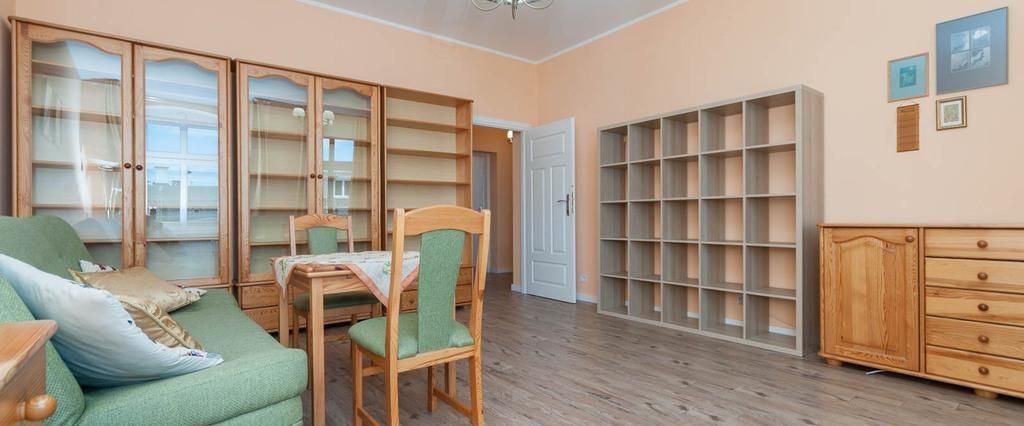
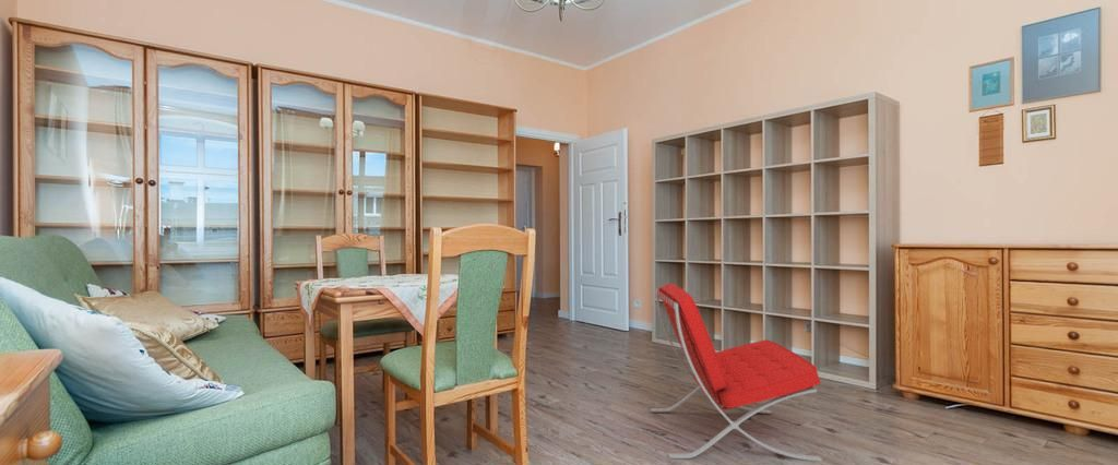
+ lounge chair (725, 359)
